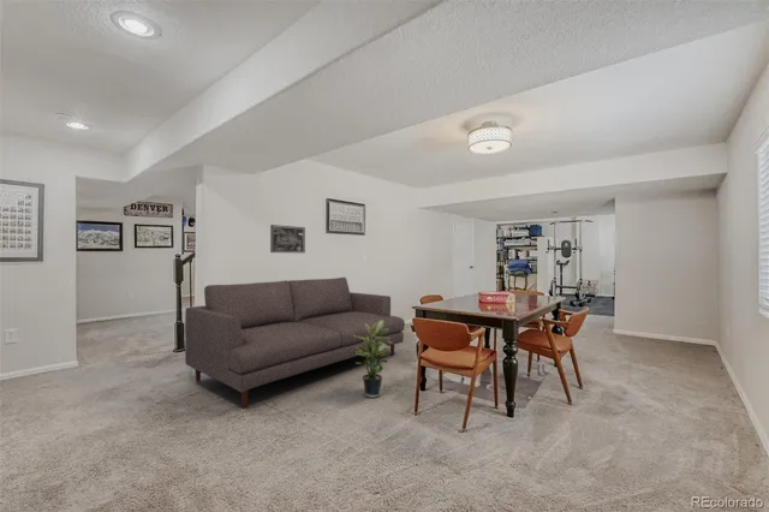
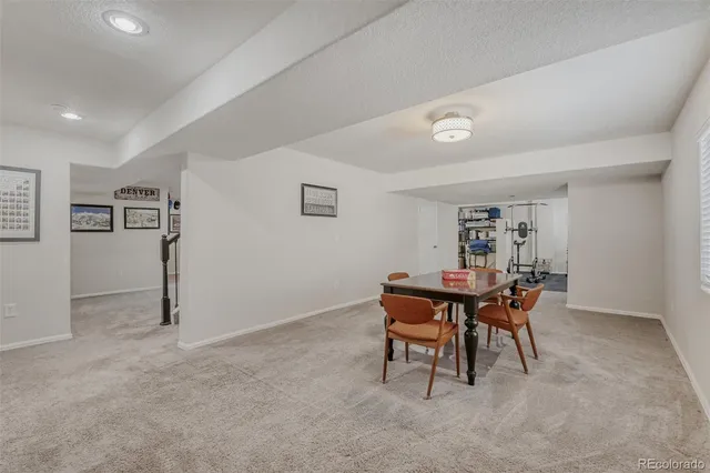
- sofa (306, 325)
- wall art (288, 239)
- potted plant (374, 356)
